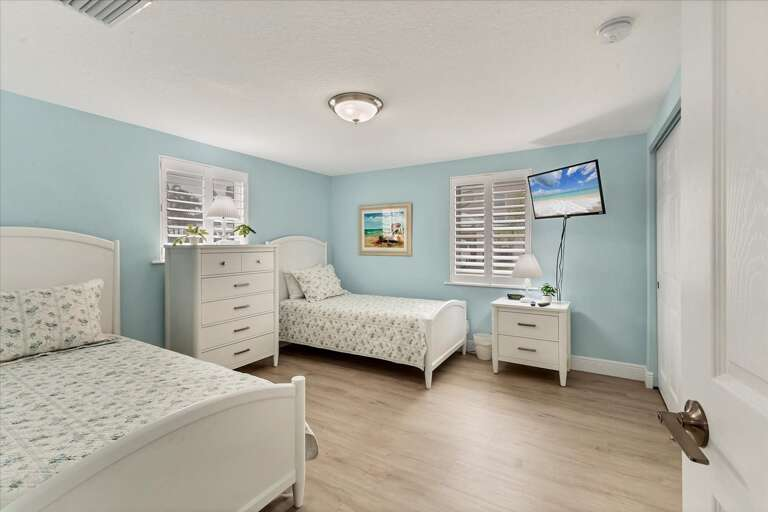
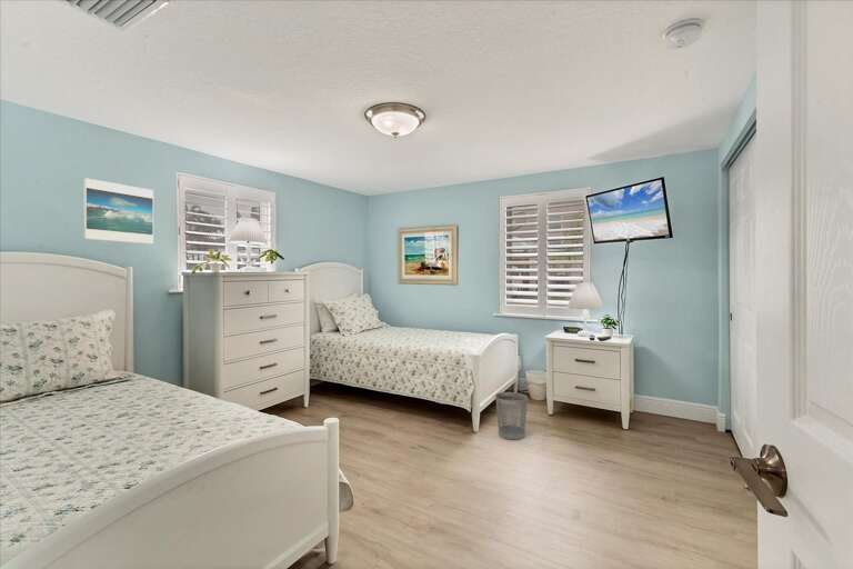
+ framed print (120, 212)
+ wastebasket (511, 416)
